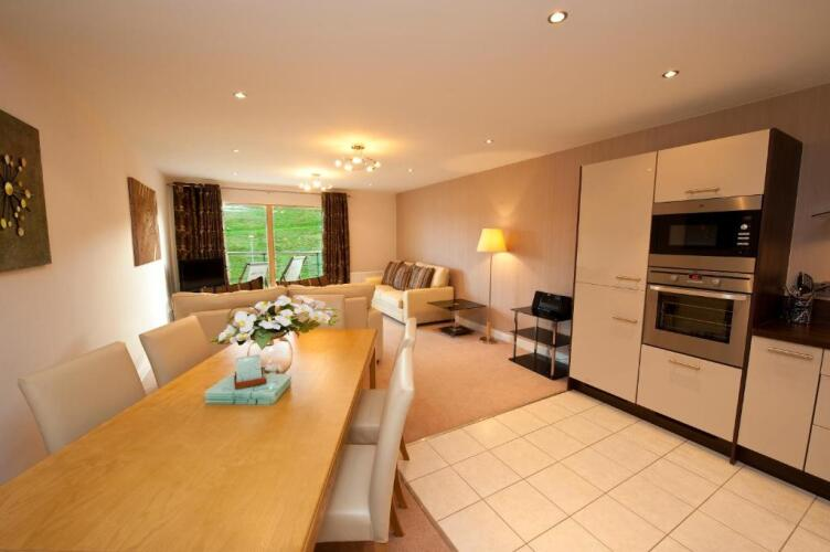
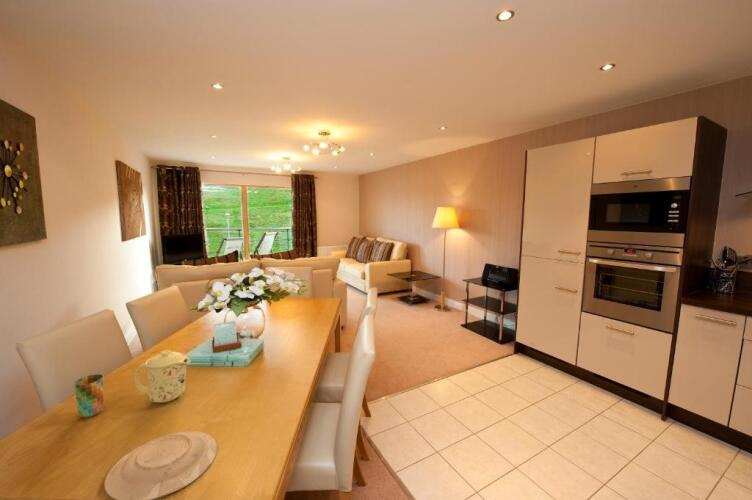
+ plate (165, 456)
+ mug (163, 375)
+ cup (90, 396)
